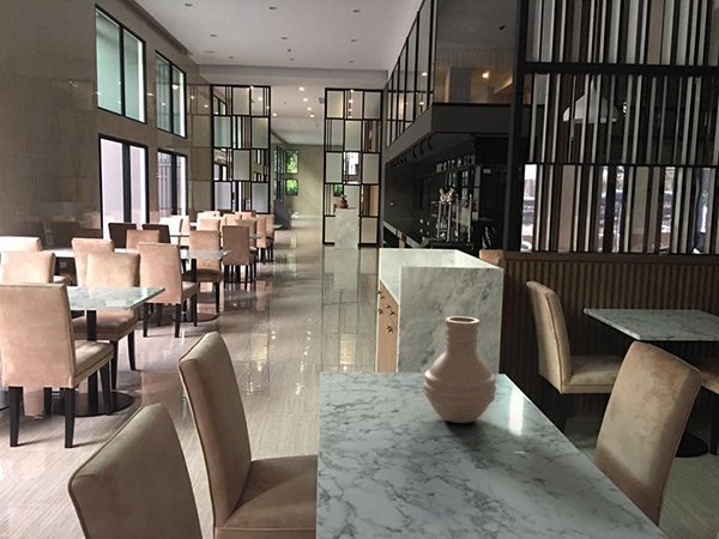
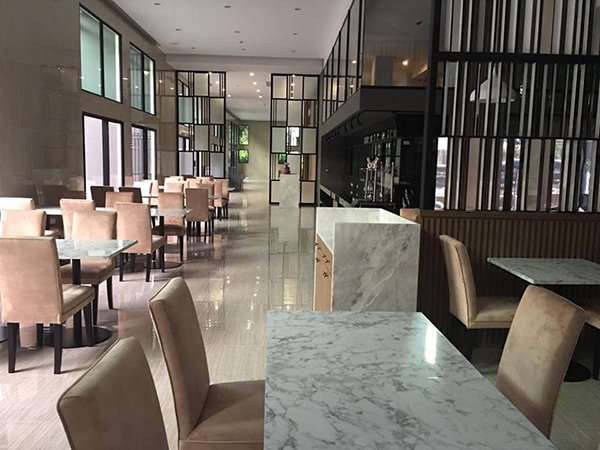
- vase (460, 369)
